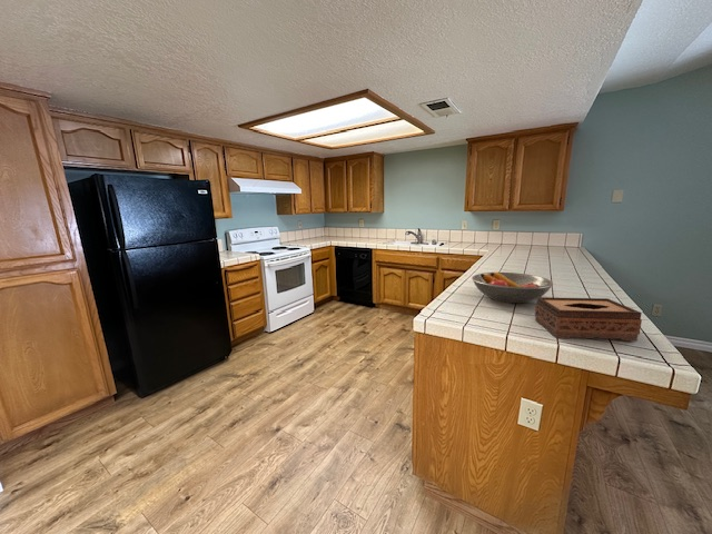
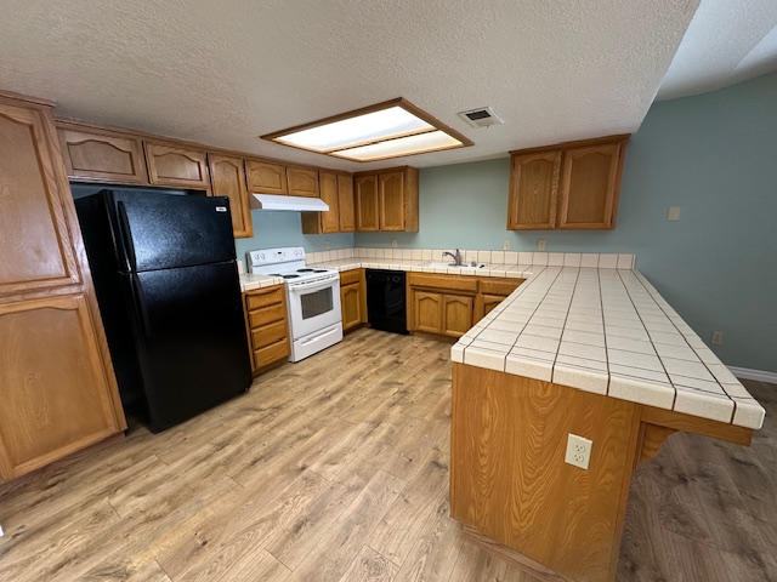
- fruit bowl (510, 286)
- tissue box (583, 317)
